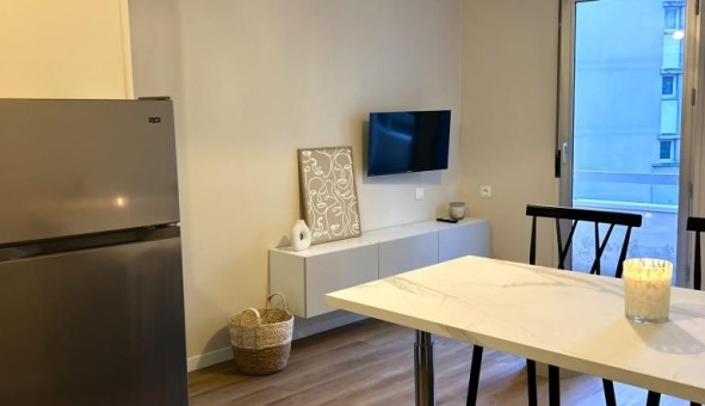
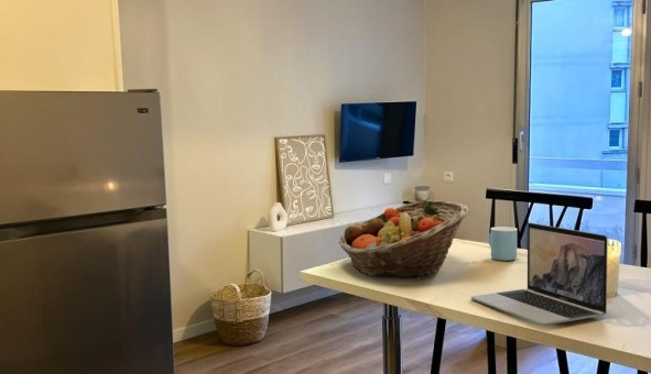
+ fruit basket (402, 235)
+ laptop (534, 270)
+ mug (500, 242)
